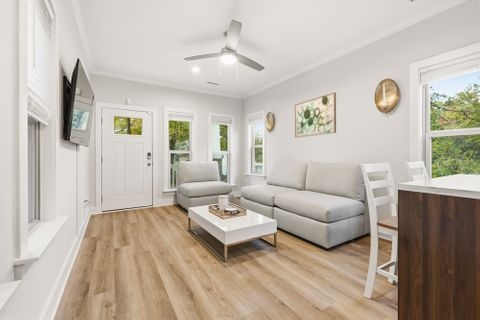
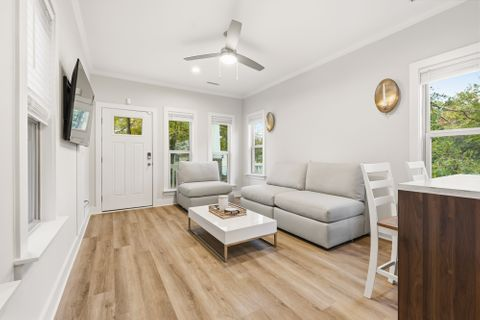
- wall art (313, 117)
